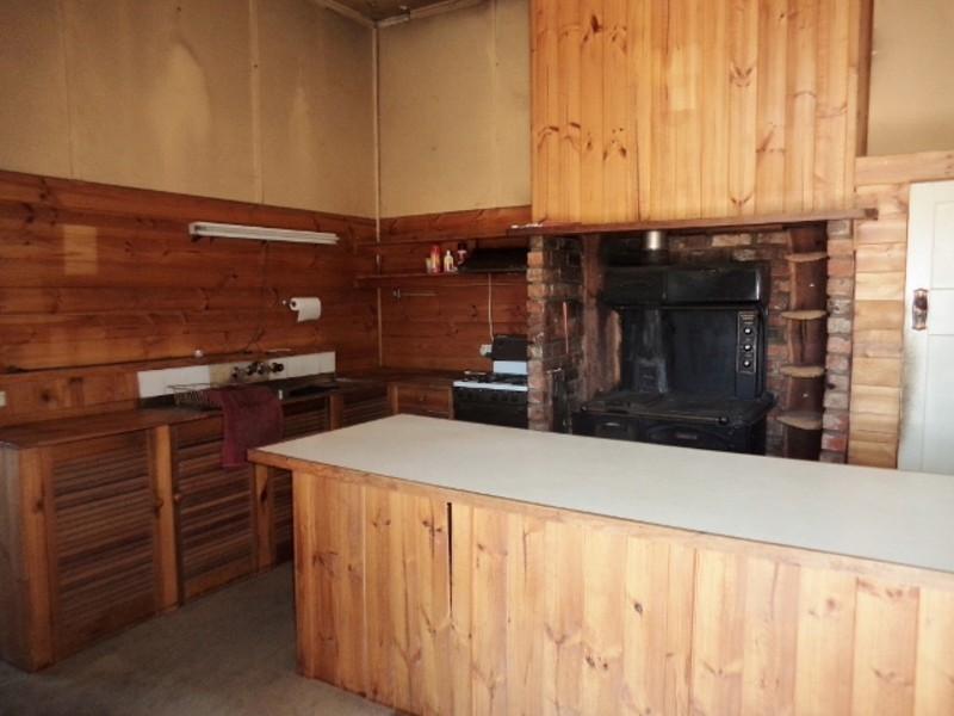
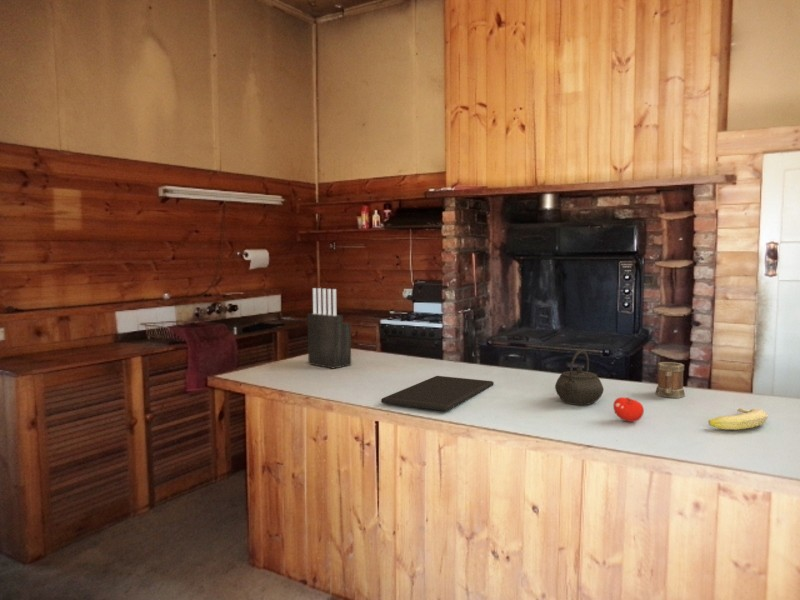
+ knife block (331, 326)
+ cutting board (440, 391)
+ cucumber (739, 415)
+ mug (669, 379)
+ fruit (628, 408)
+ kettle (577, 376)
